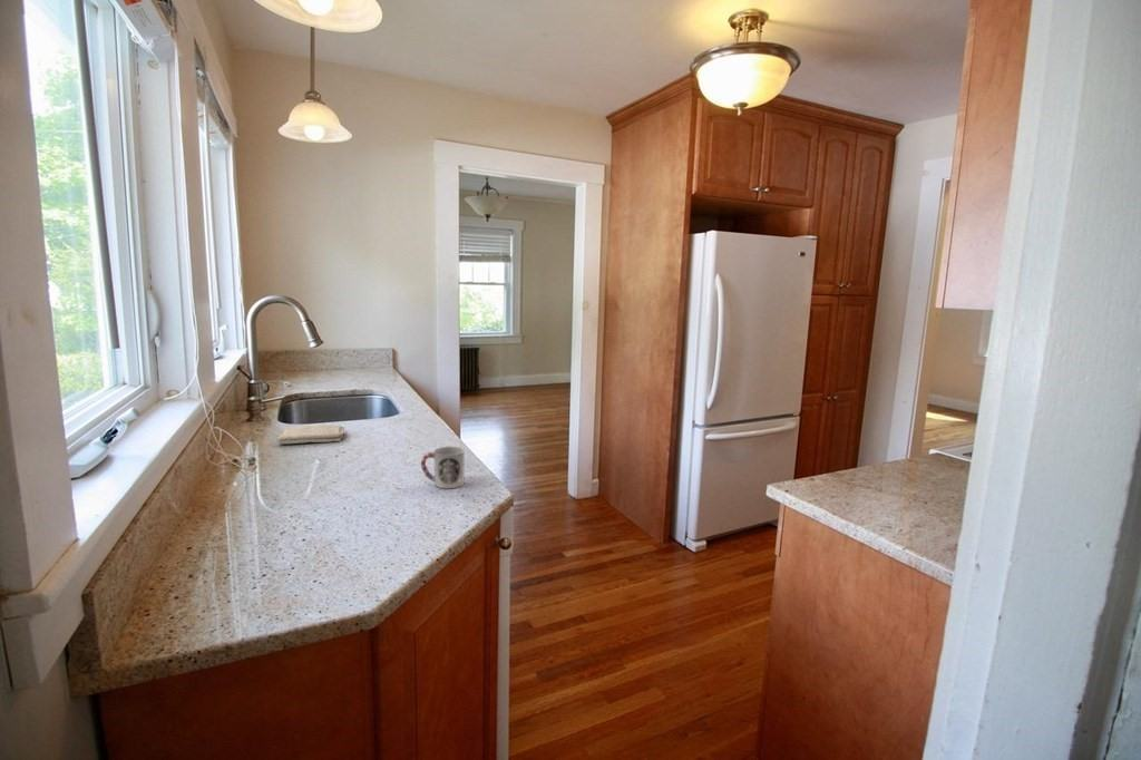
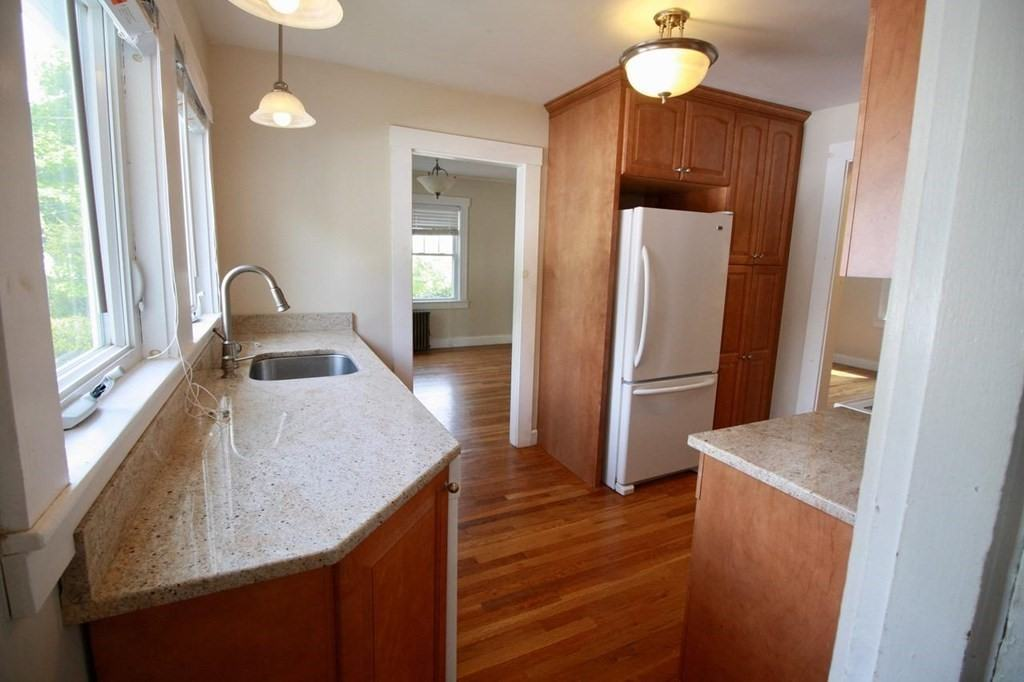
- cup (442, 467)
- washcloth (312, 433)
